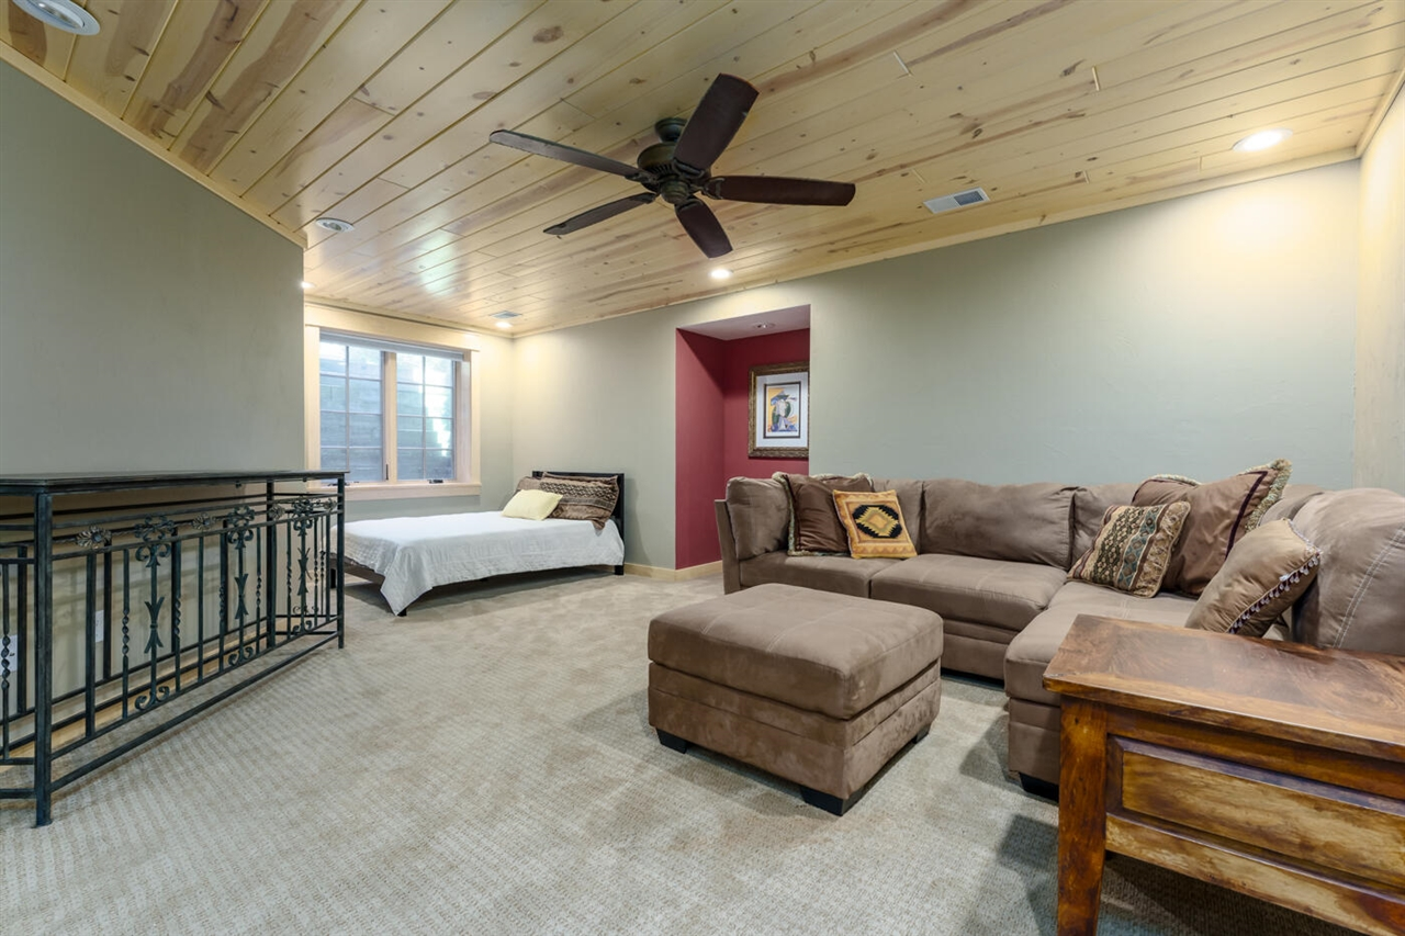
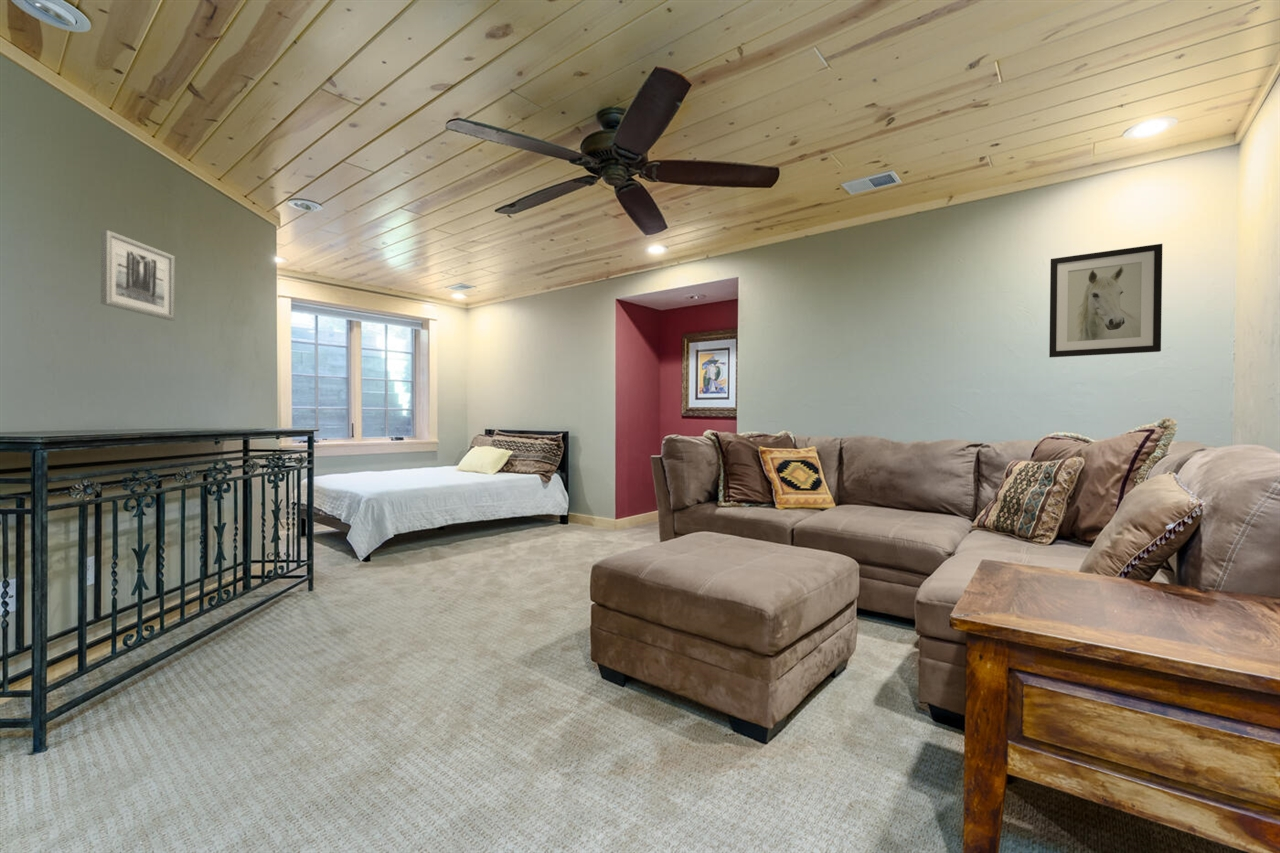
+ wall art (1103, 303)
+ wall art (140, 278)
